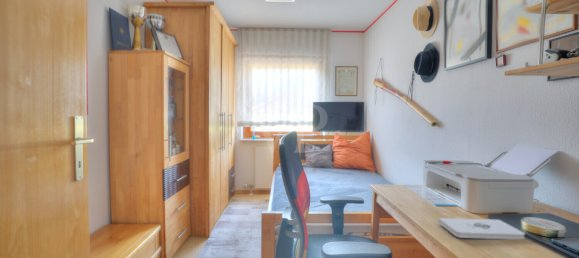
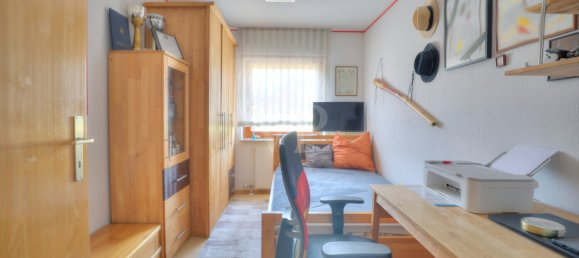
- notepad (479, 228)
